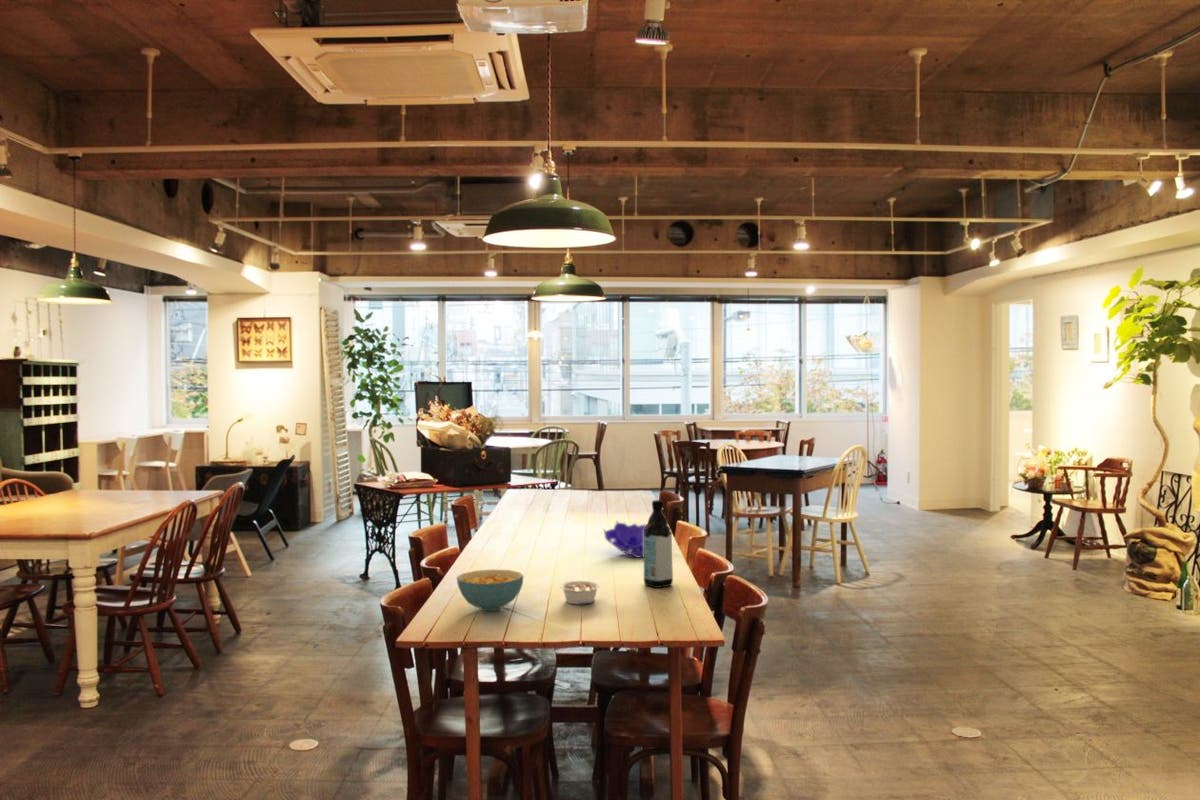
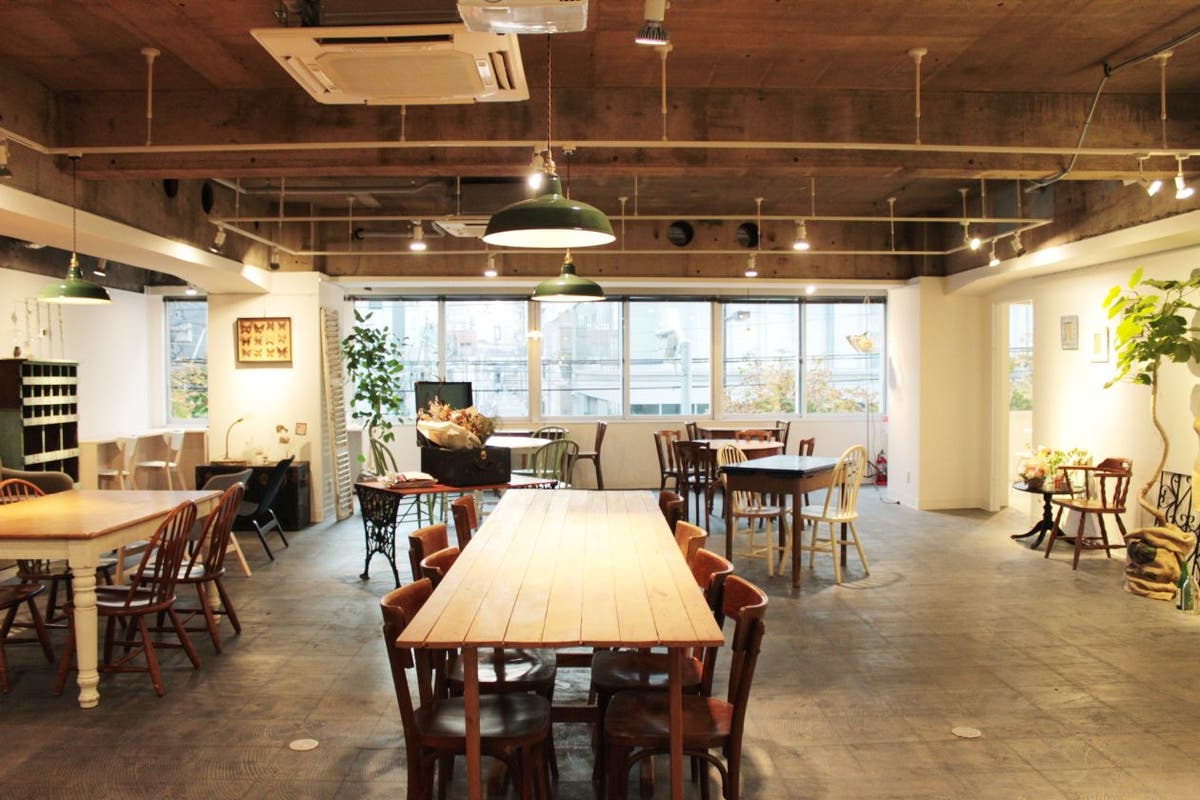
- cereal bowl (490, 592)
- water bottle (658, 542)
- decorative bowl (633, 538)
- legume (580, 592)
